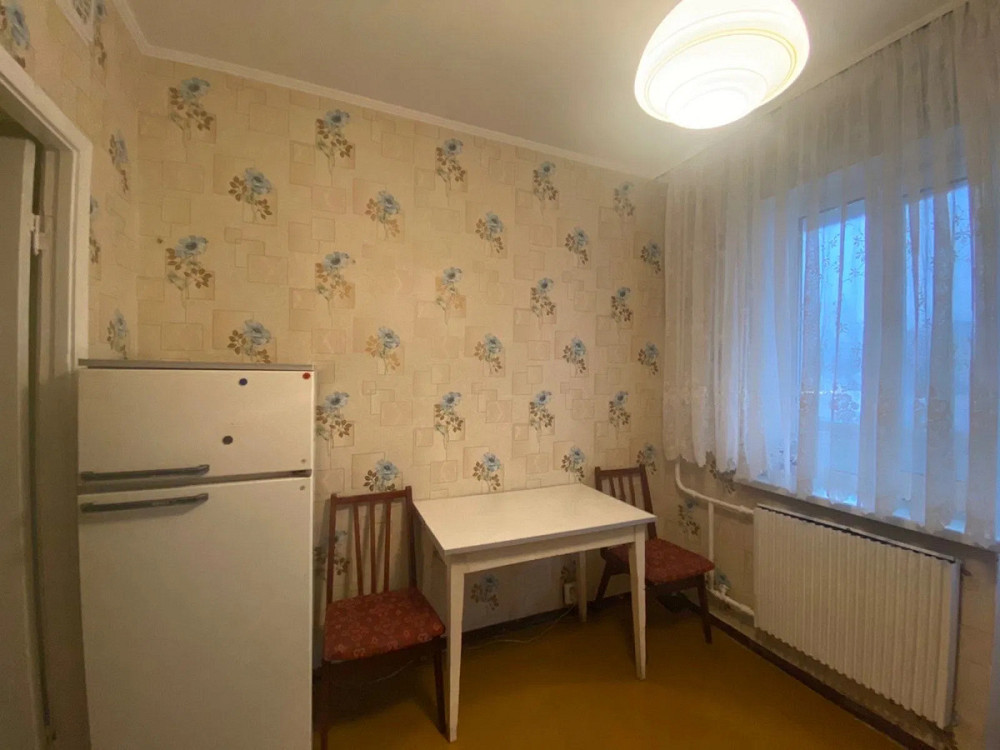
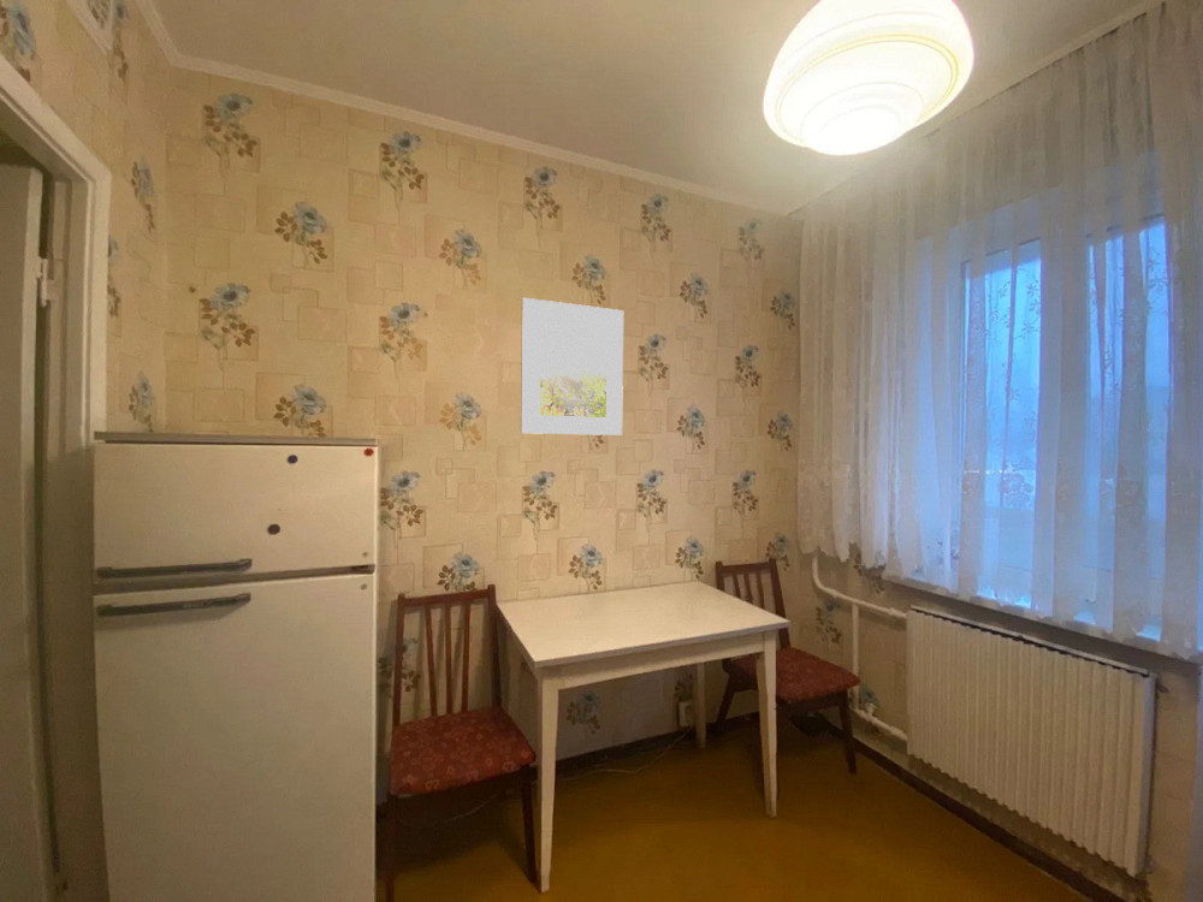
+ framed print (574, 369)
